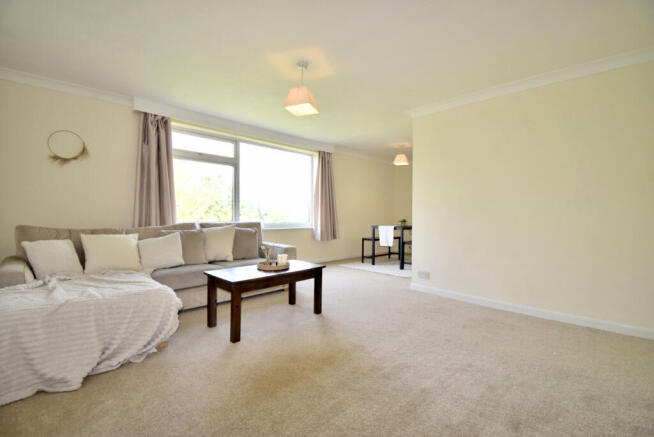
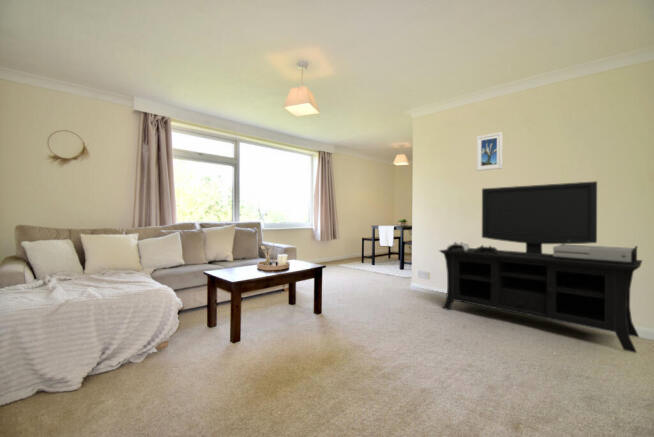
+ media console (527, 253)
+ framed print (489, 152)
